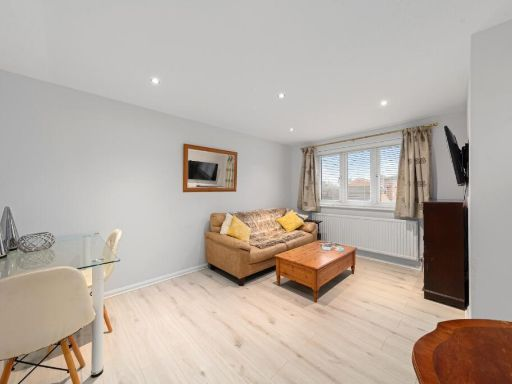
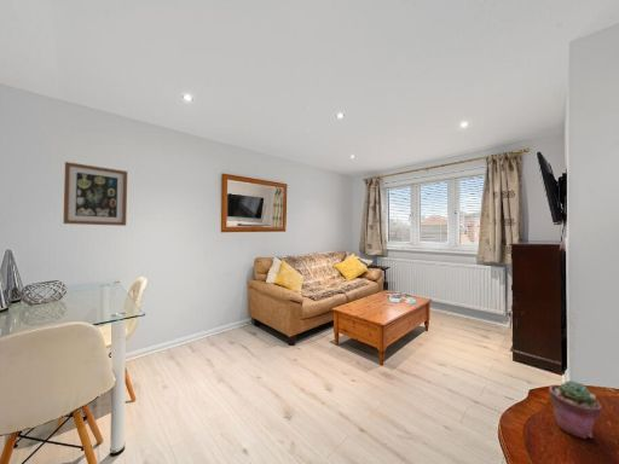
+ potted succulent (573, 405)
+ wall art (97, 196)
